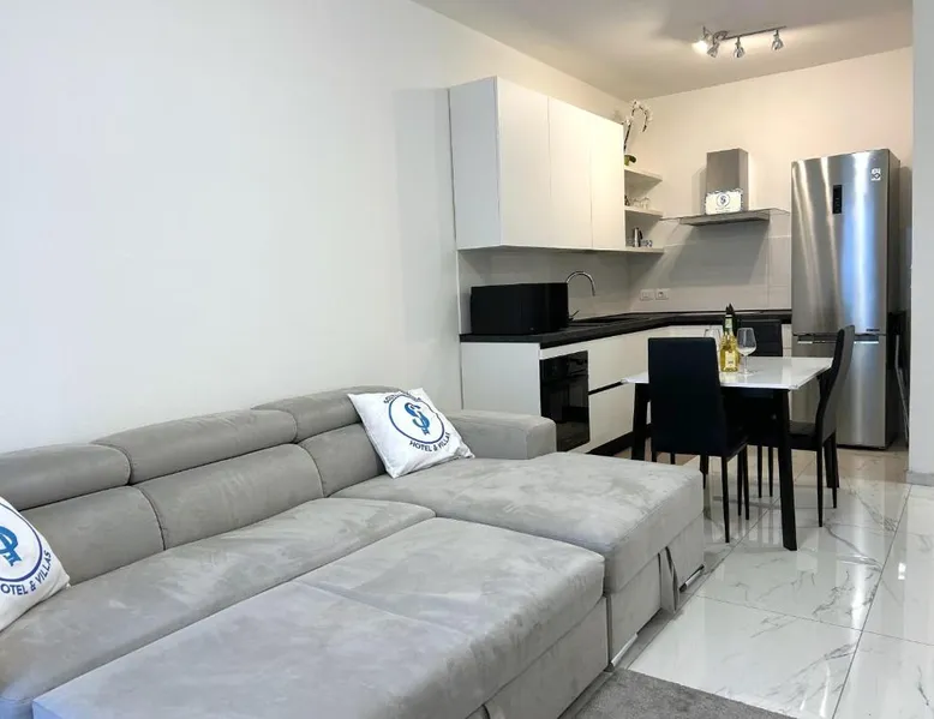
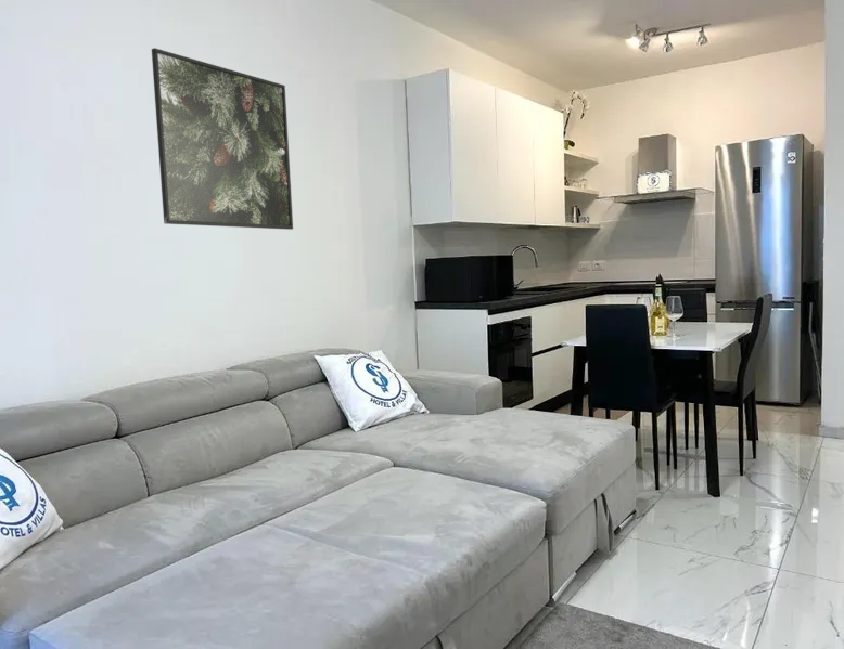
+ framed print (229, 148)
